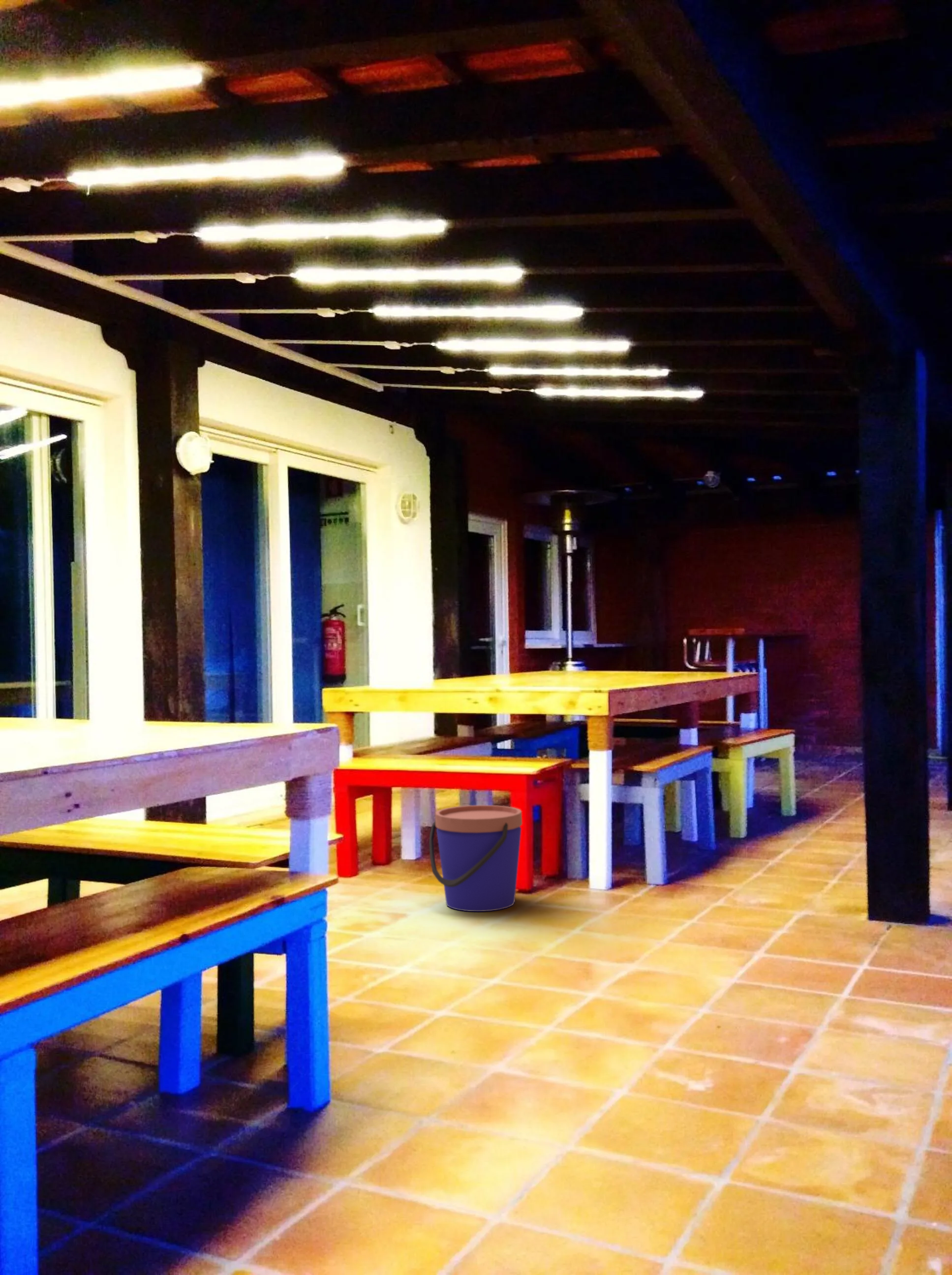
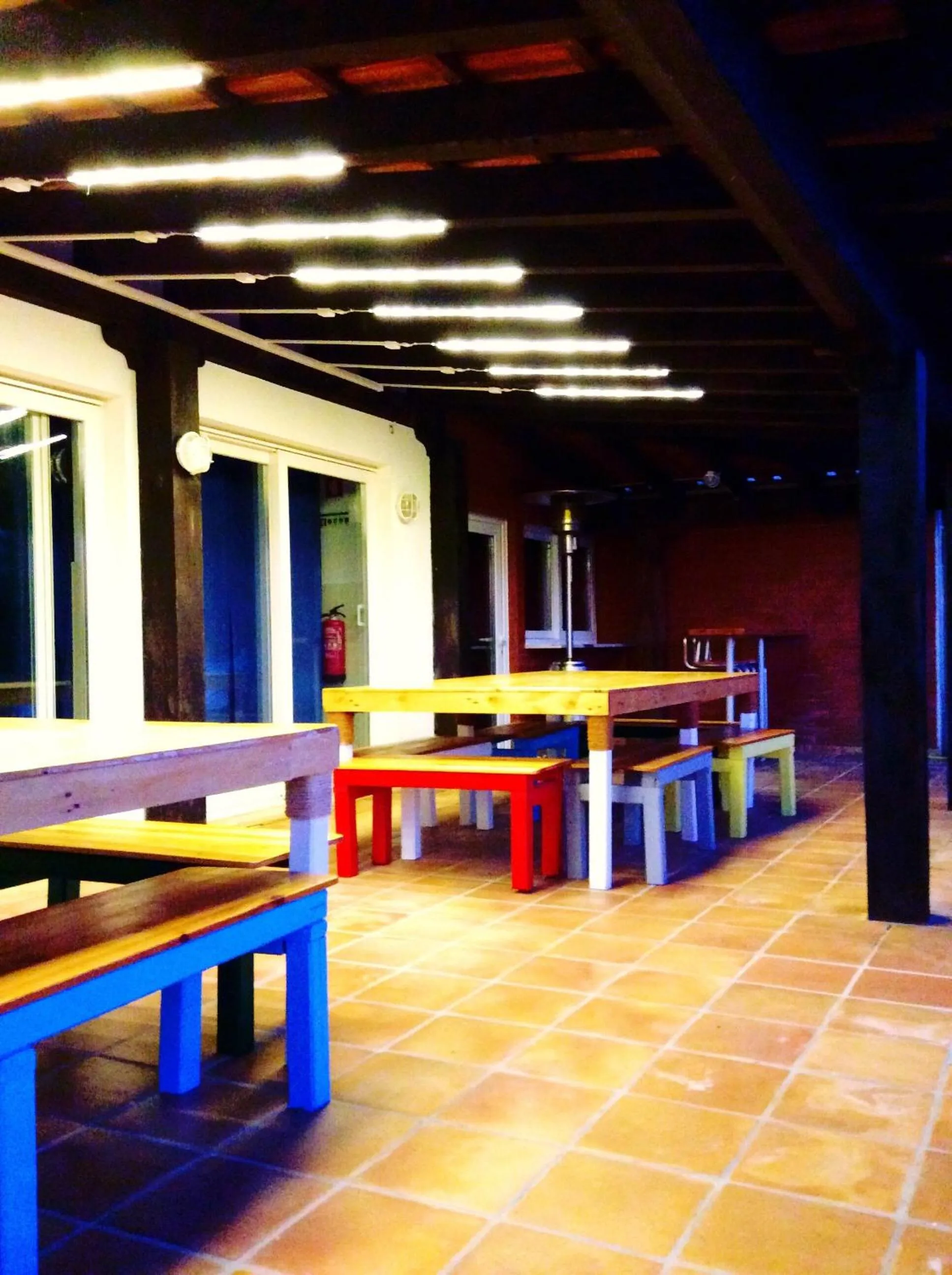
- bucket (477, 858)
